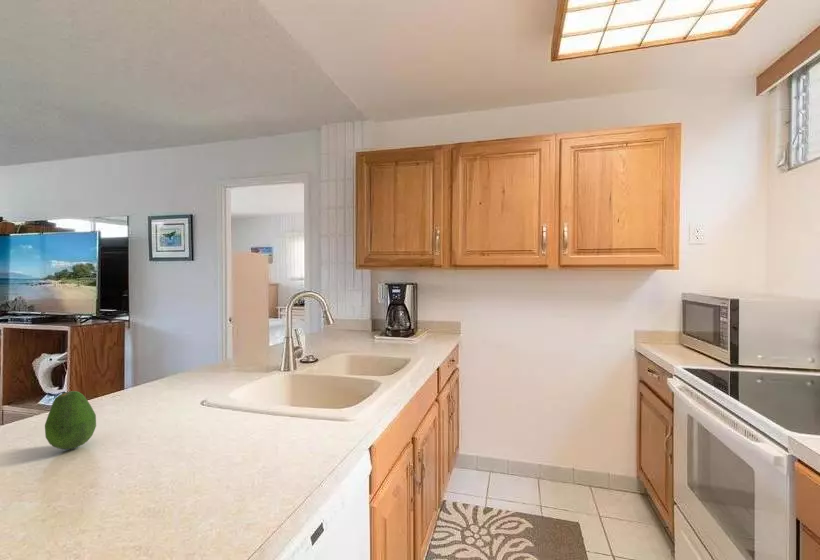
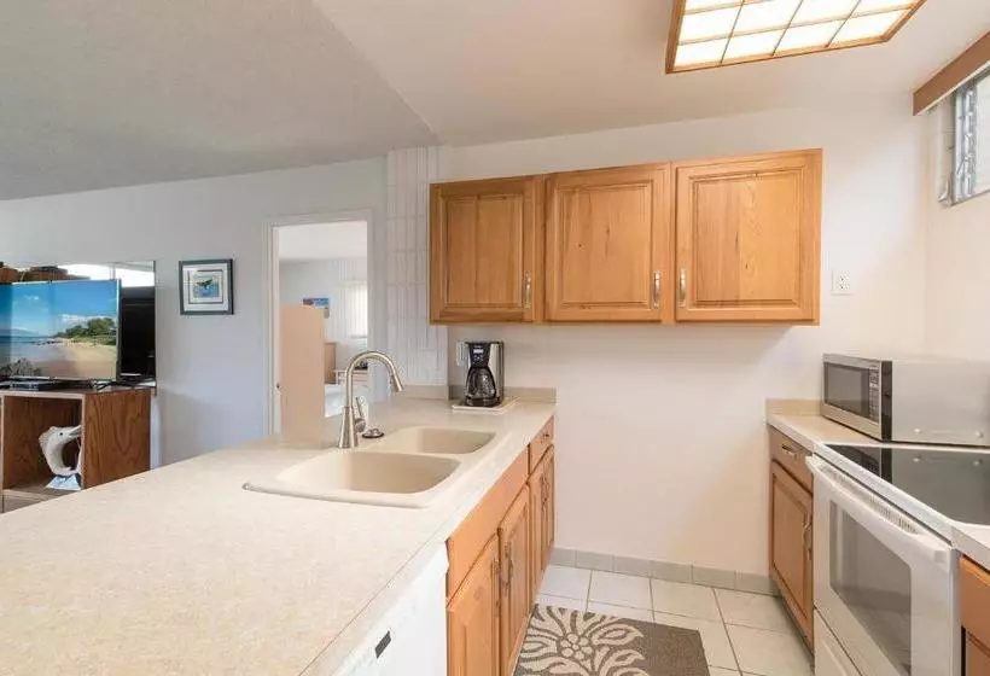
- fruit (71, 419)
